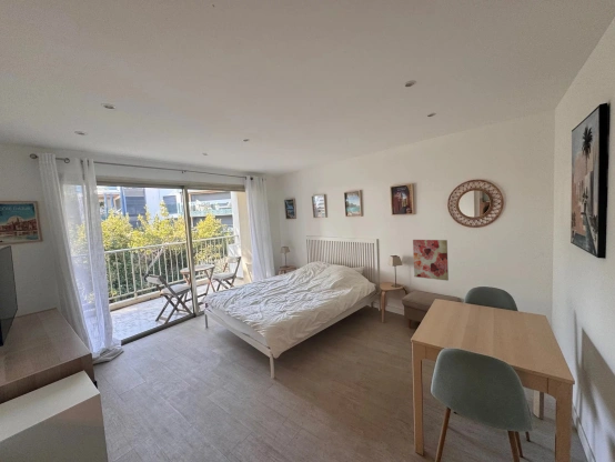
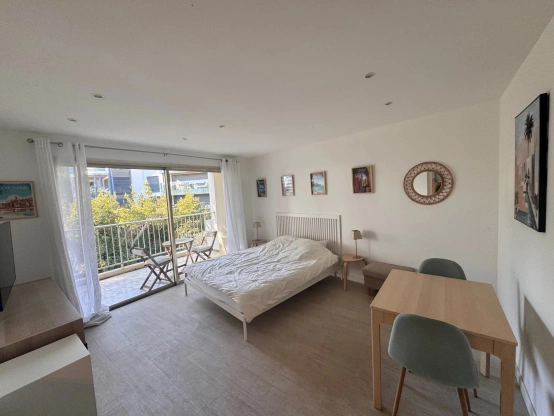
- wall art (430, 259)
